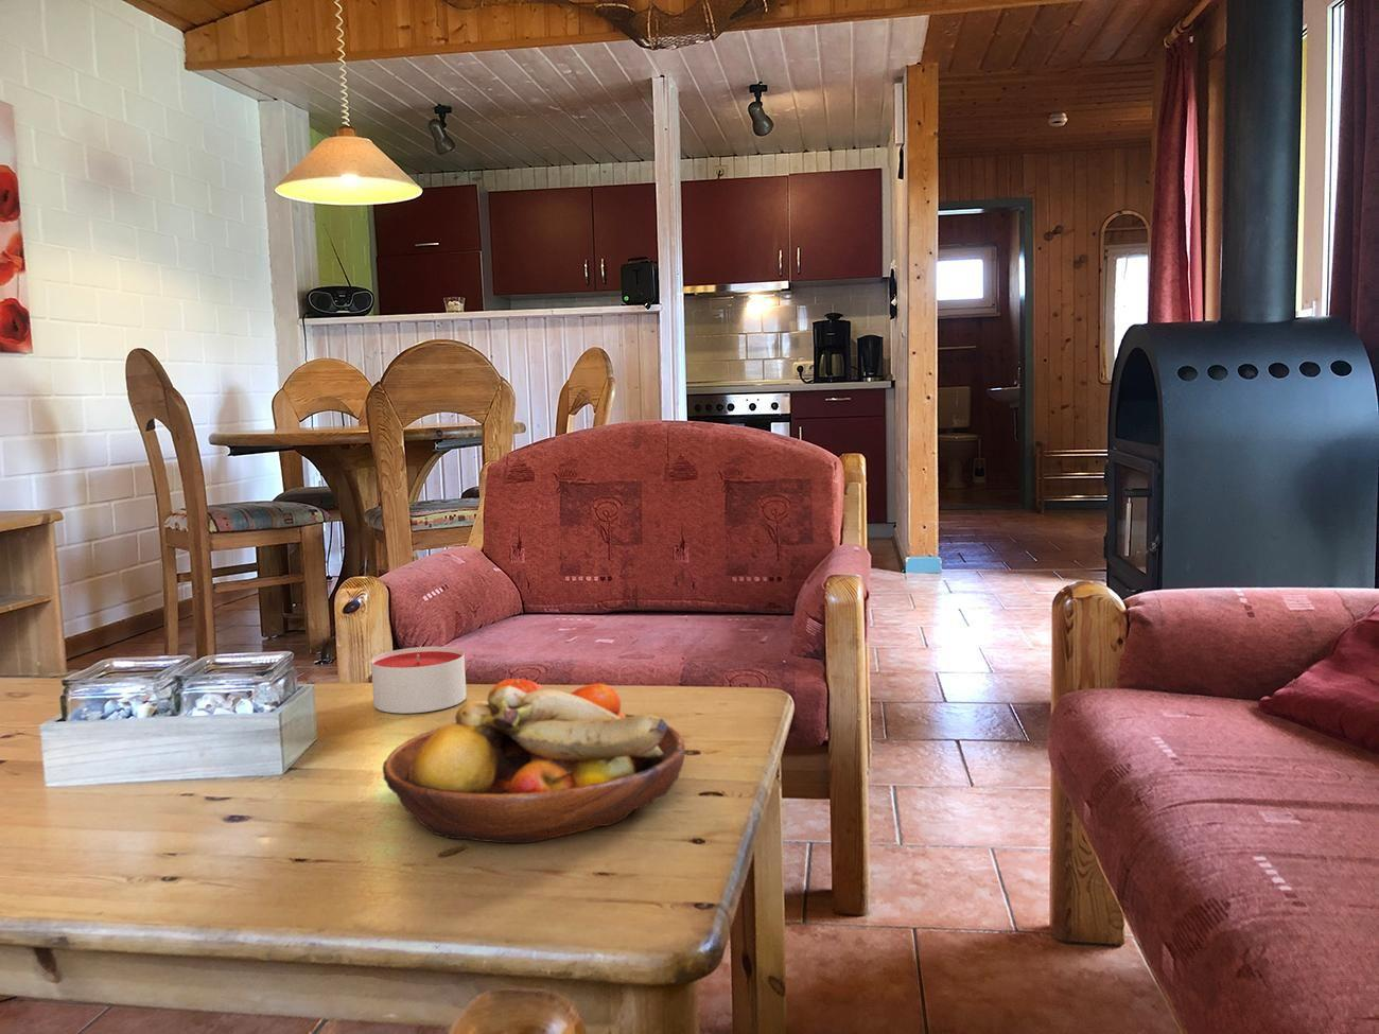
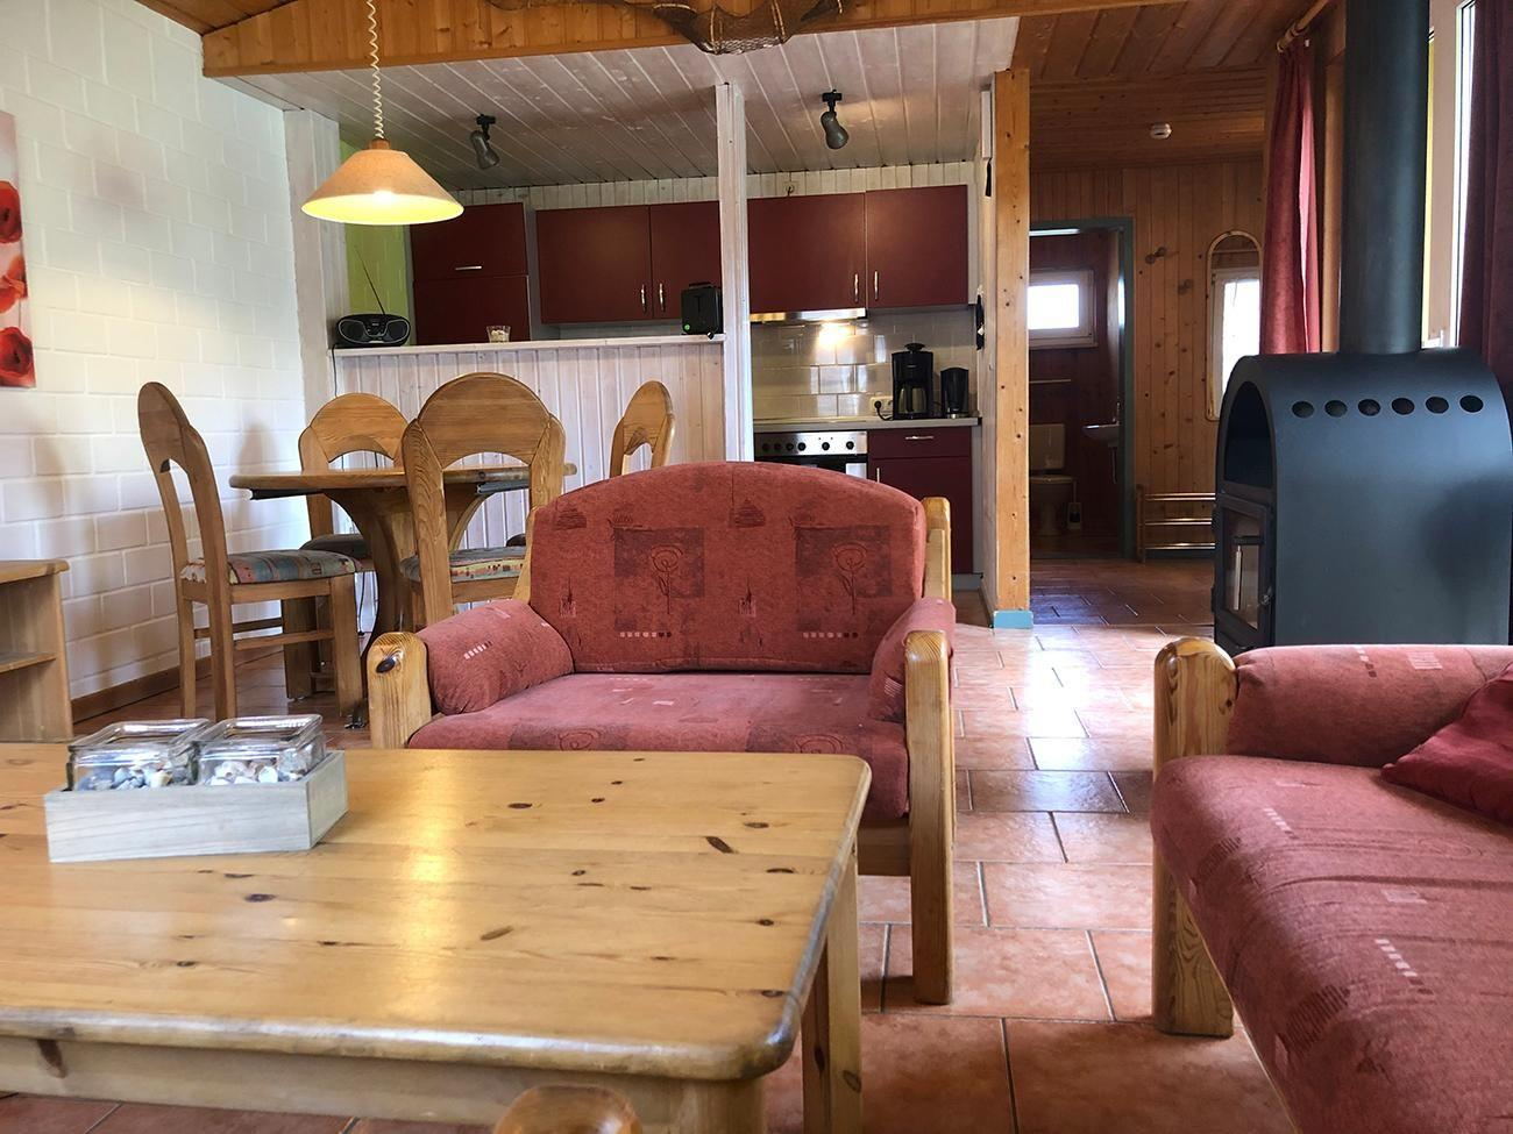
- candle (419, 677)
- fruit bowl (539, 736)
